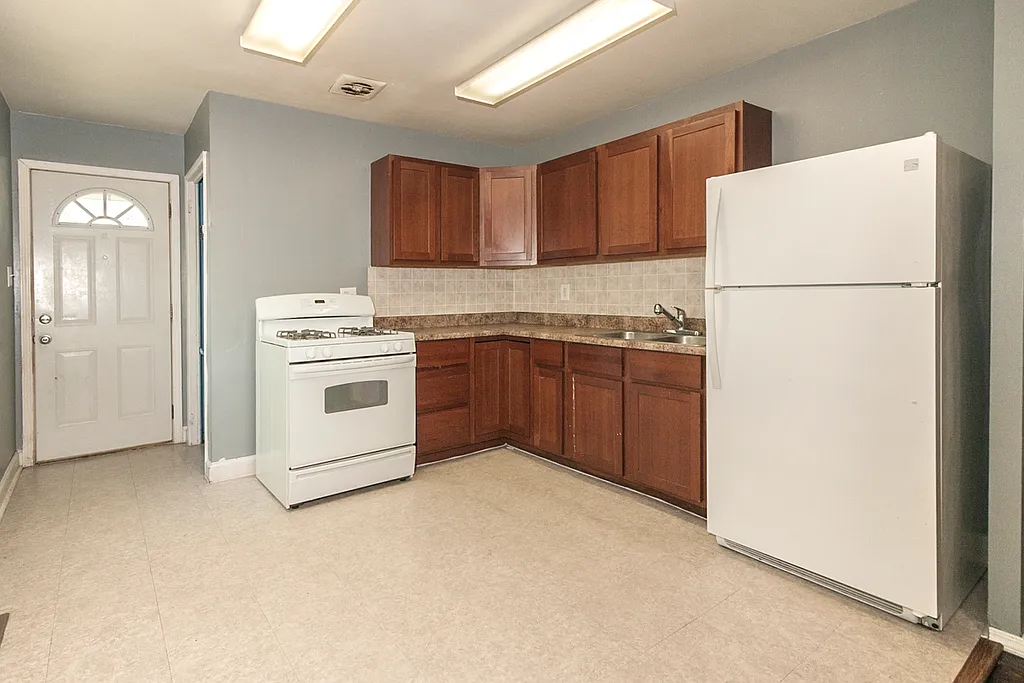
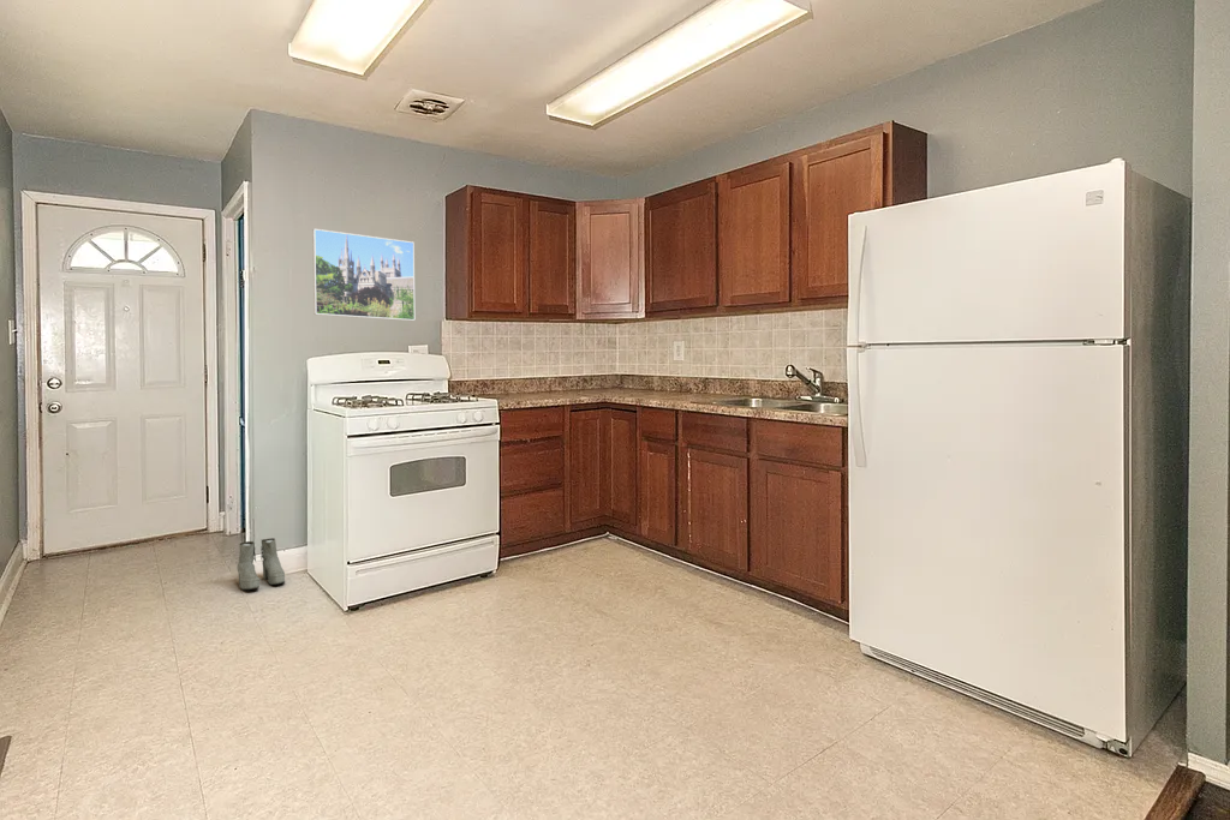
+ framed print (365, 276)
+ boots (263, 562)
